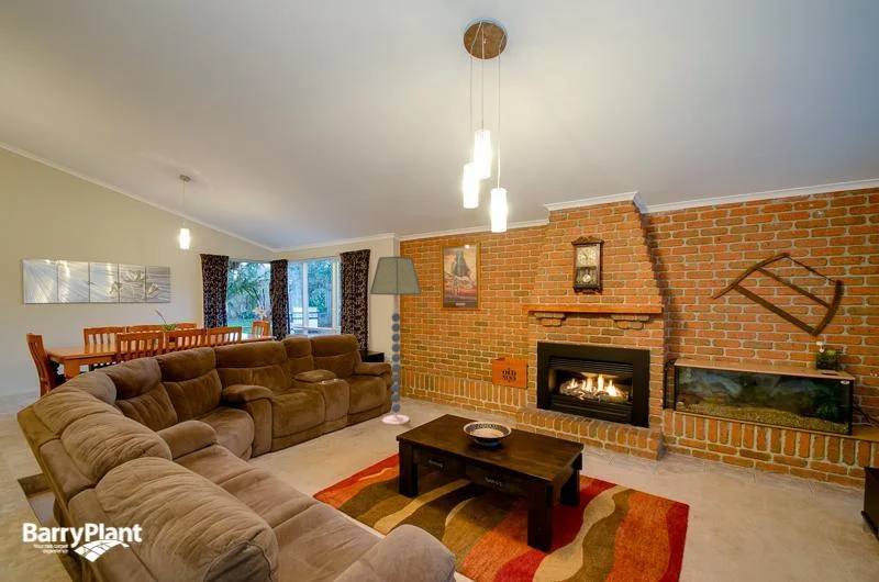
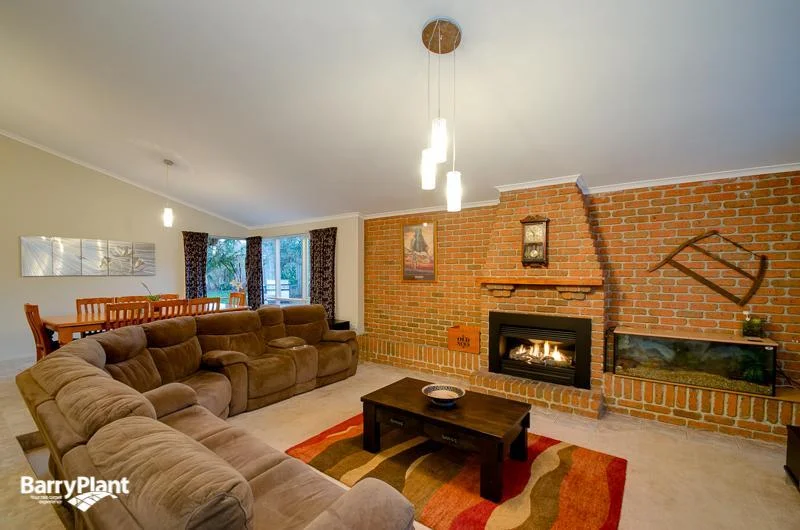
- floor lamp (396, 338)
